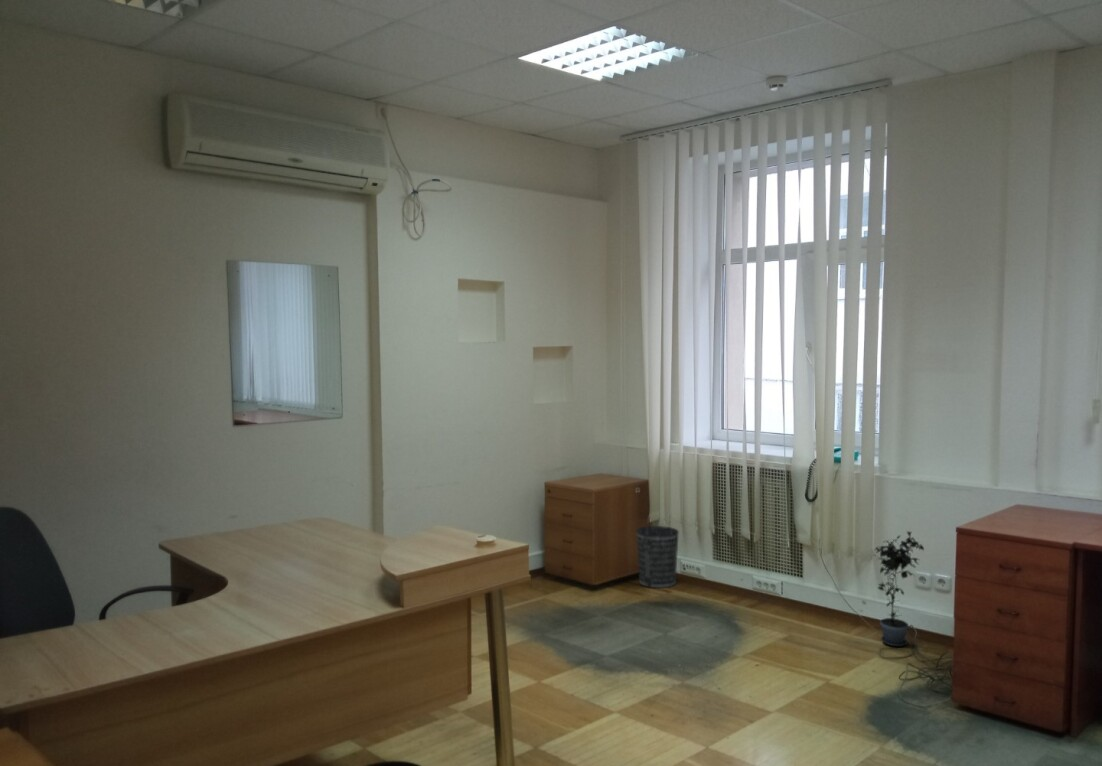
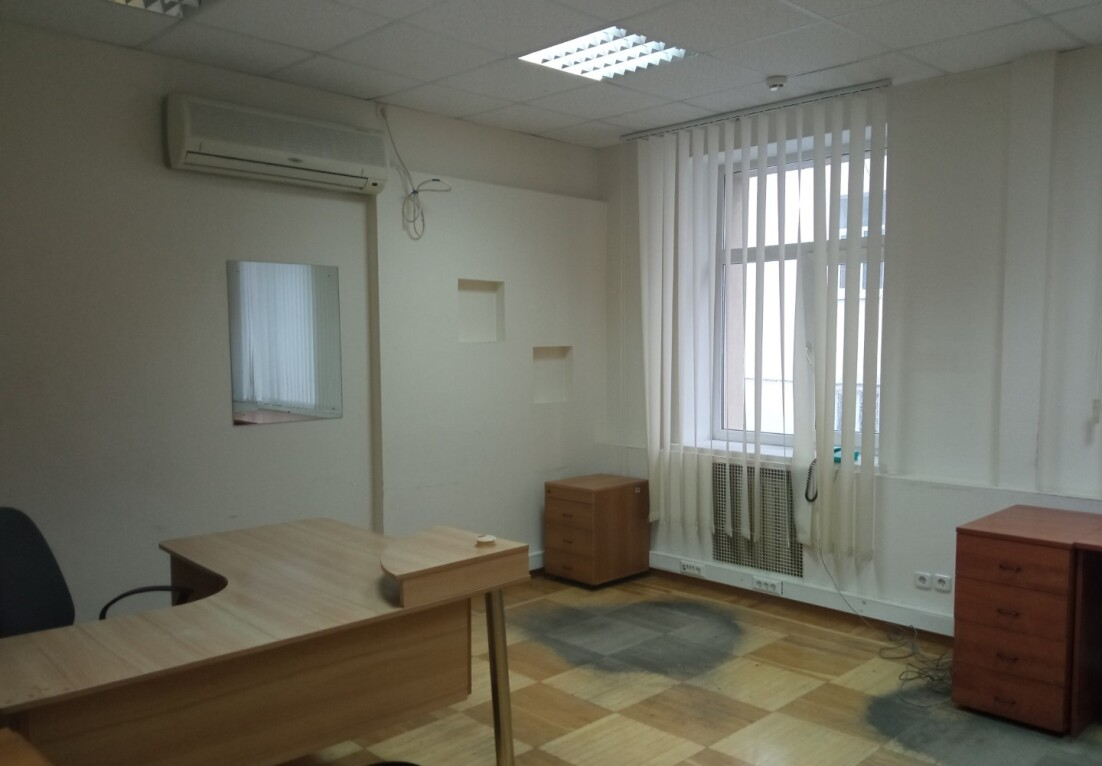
- wastebasket (657, 556)
- potted plant (895, 588)
